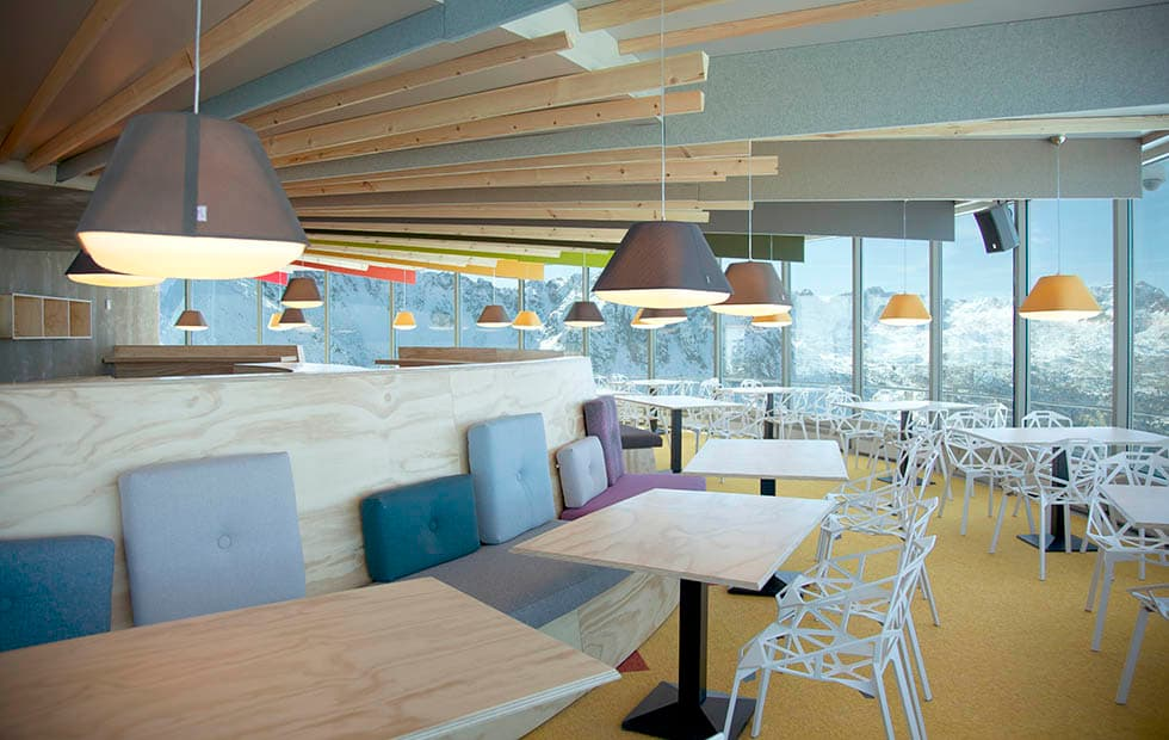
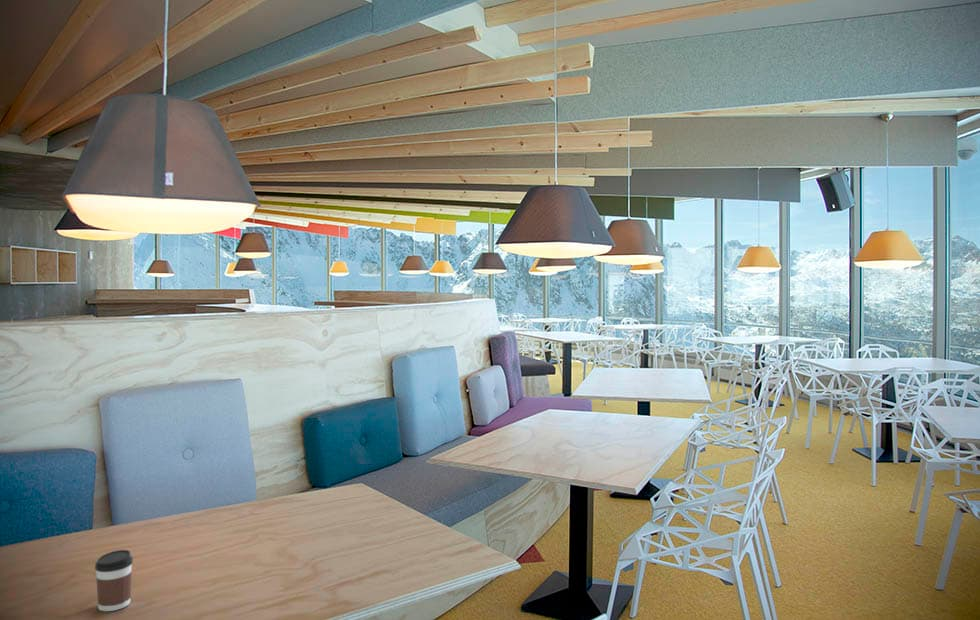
+ coffee cup (114, 579)
